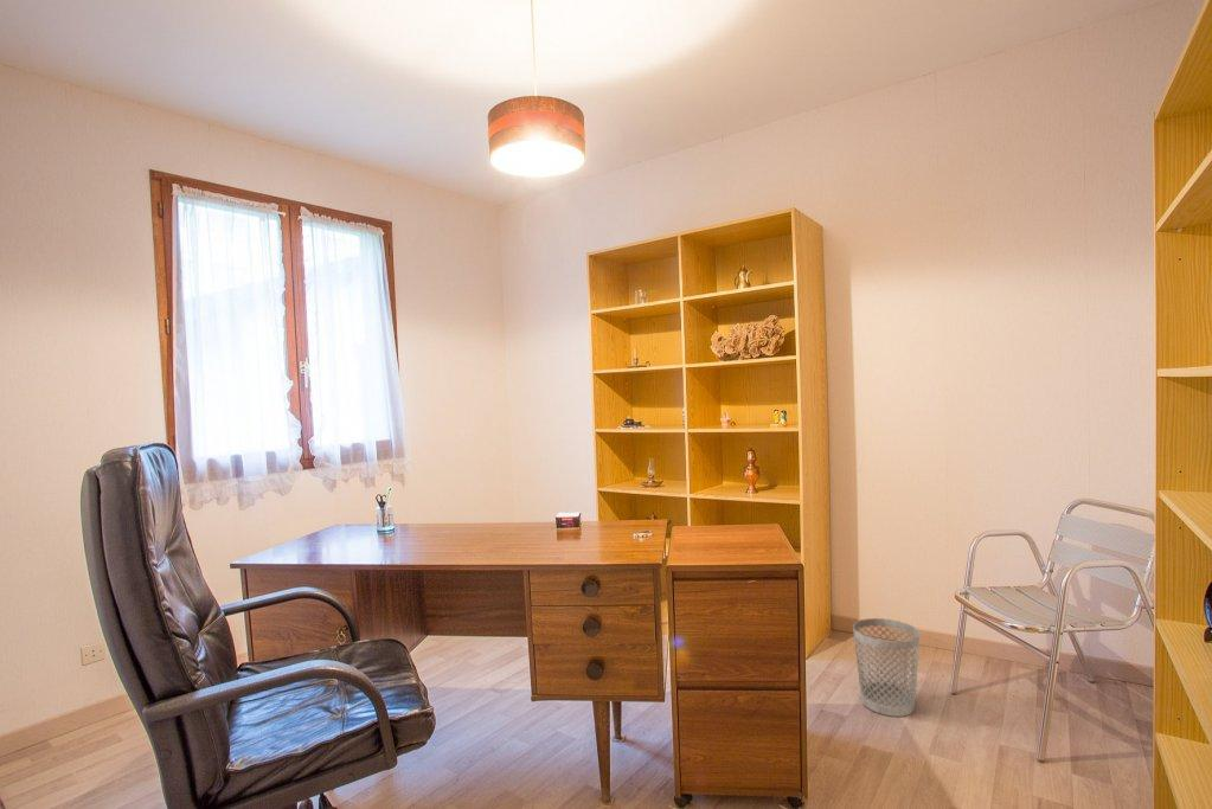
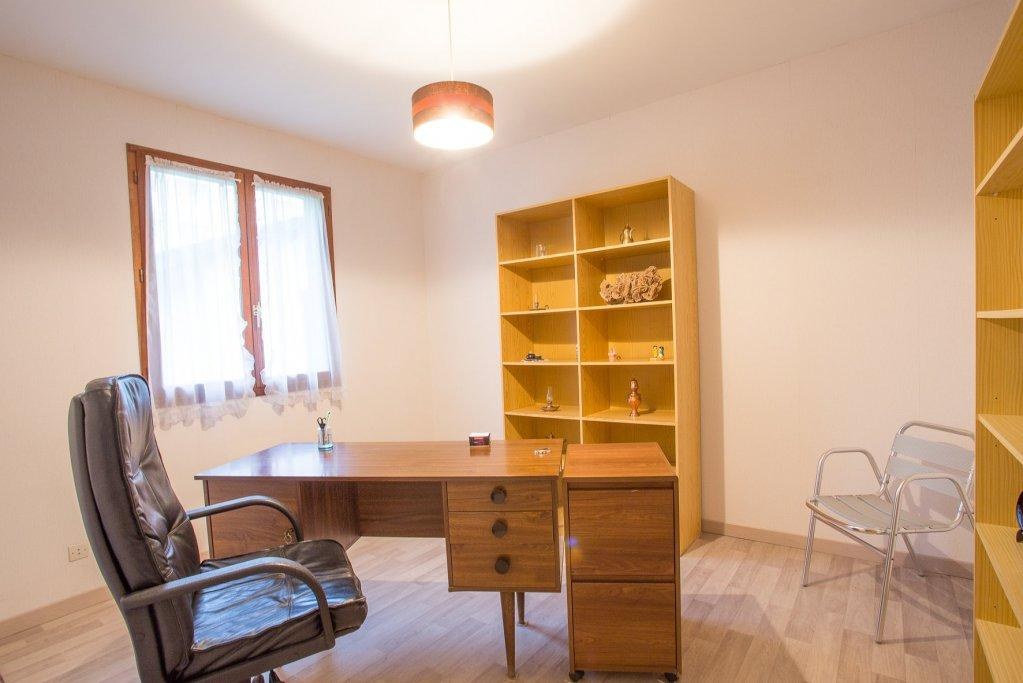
- wastebasket (886, 666)
